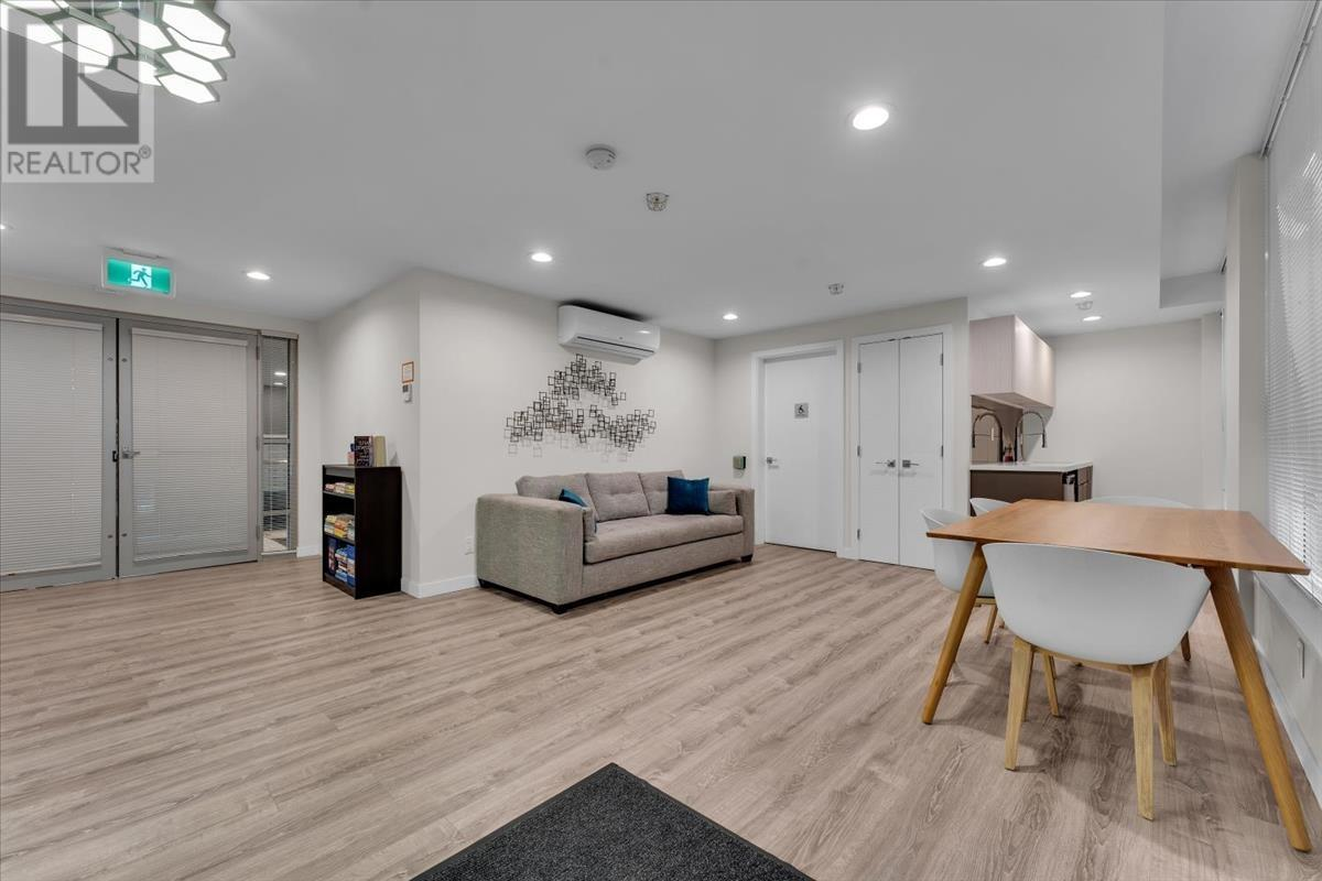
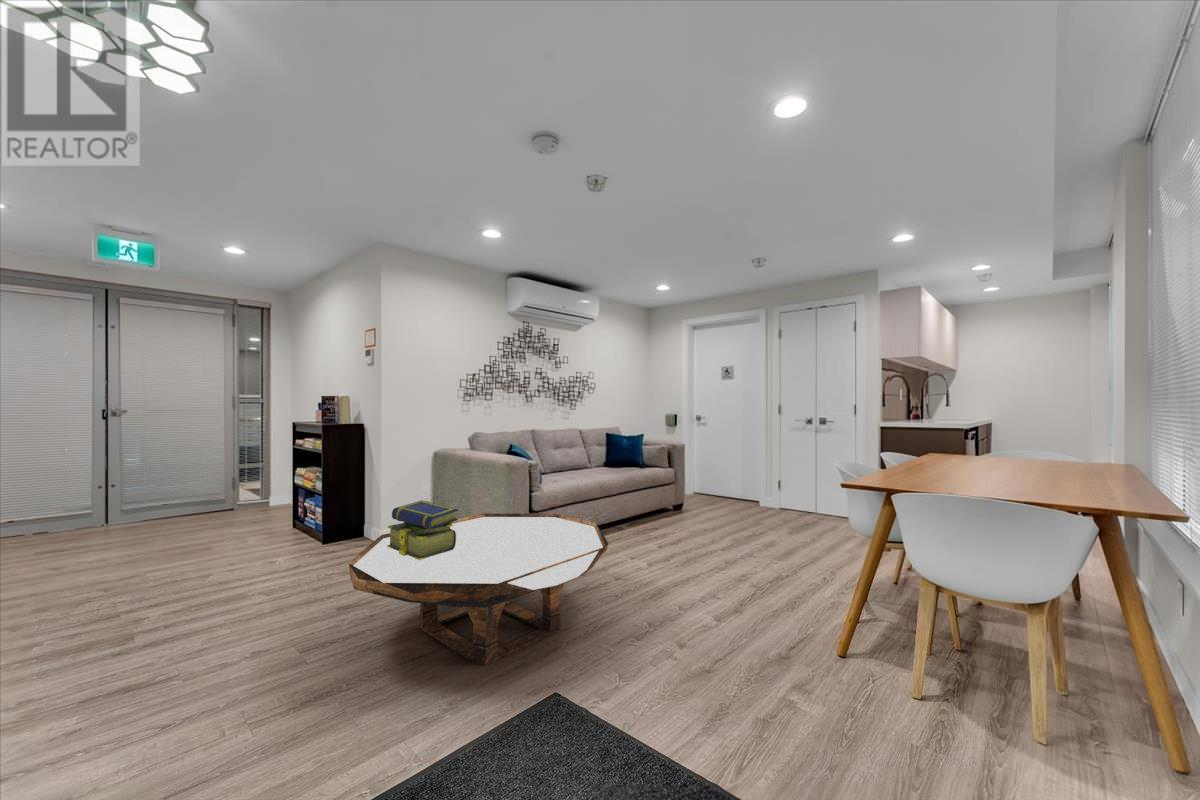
+ coffee table (489, 583)
+ stack of books (424, 527)
